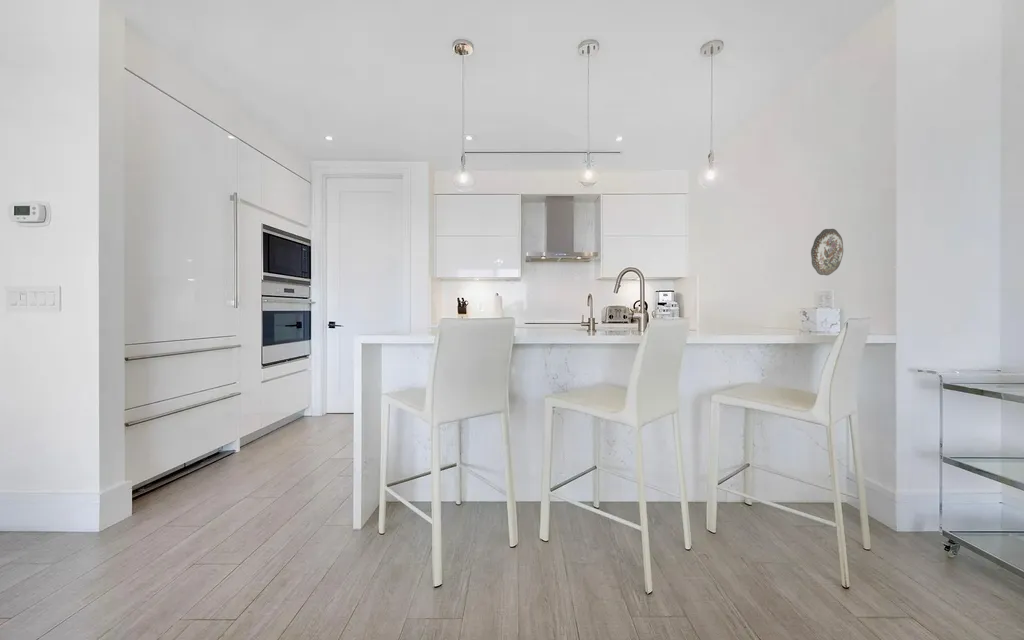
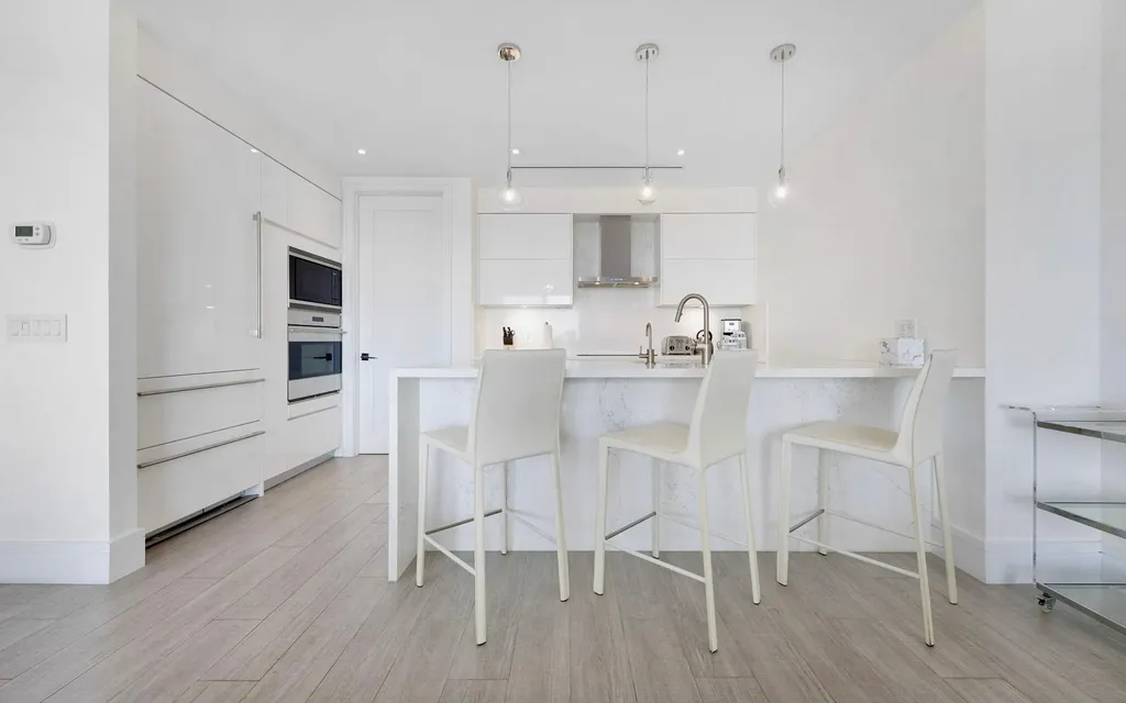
- decorative plate (828, 252)
